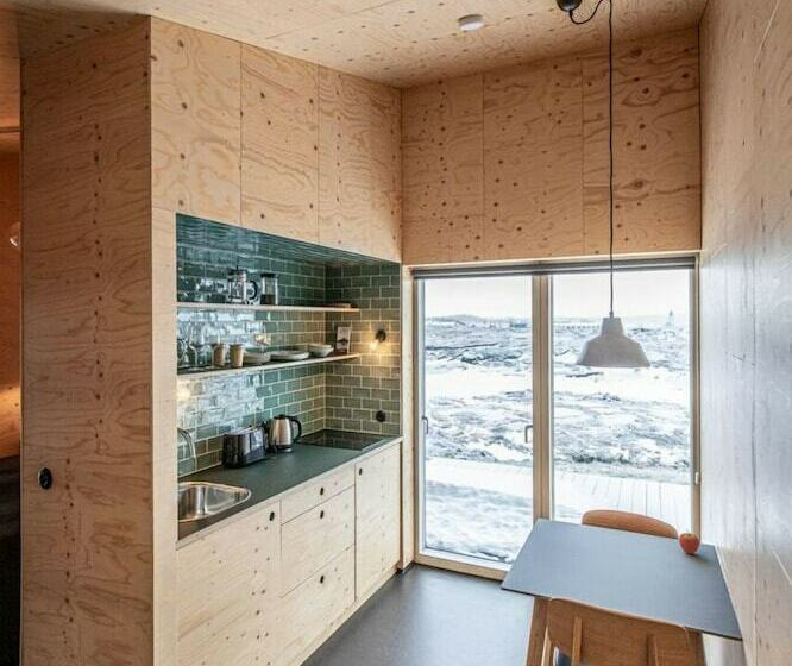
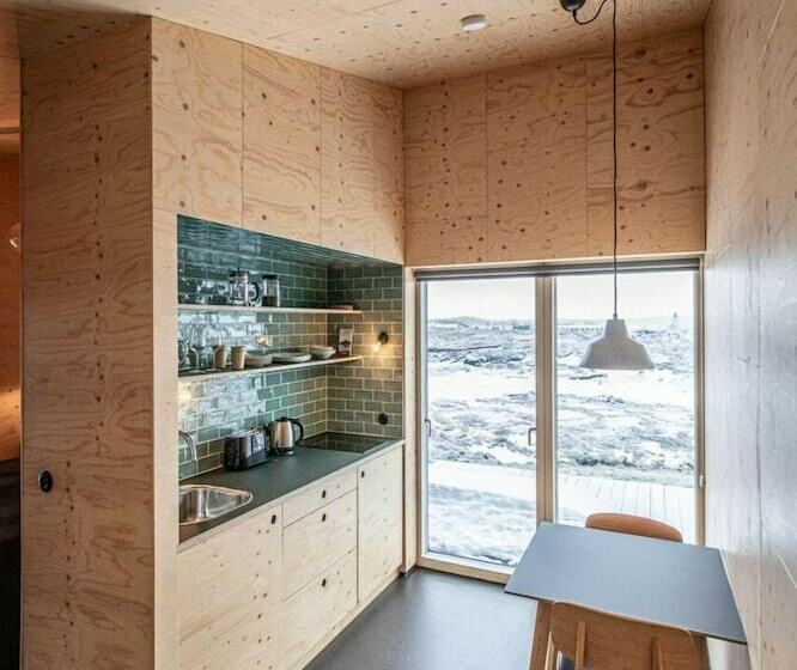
- fruit (689, 541)
